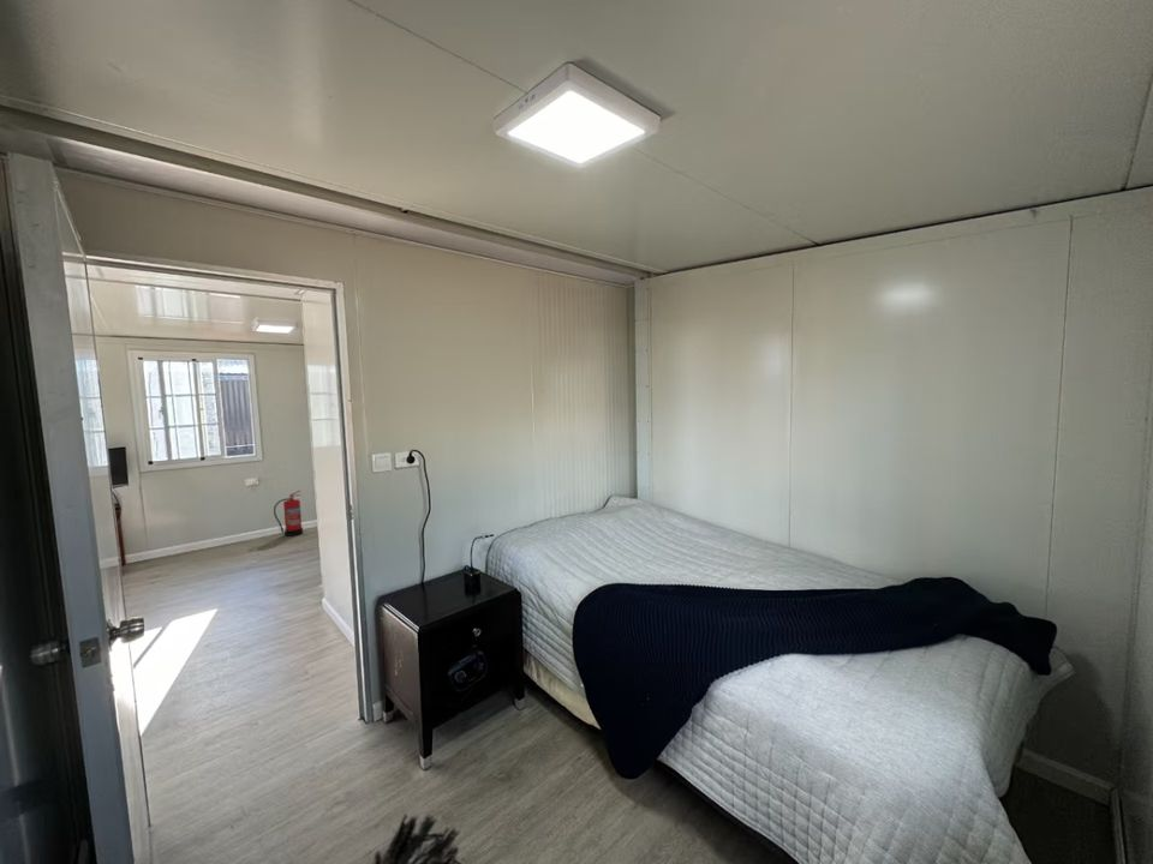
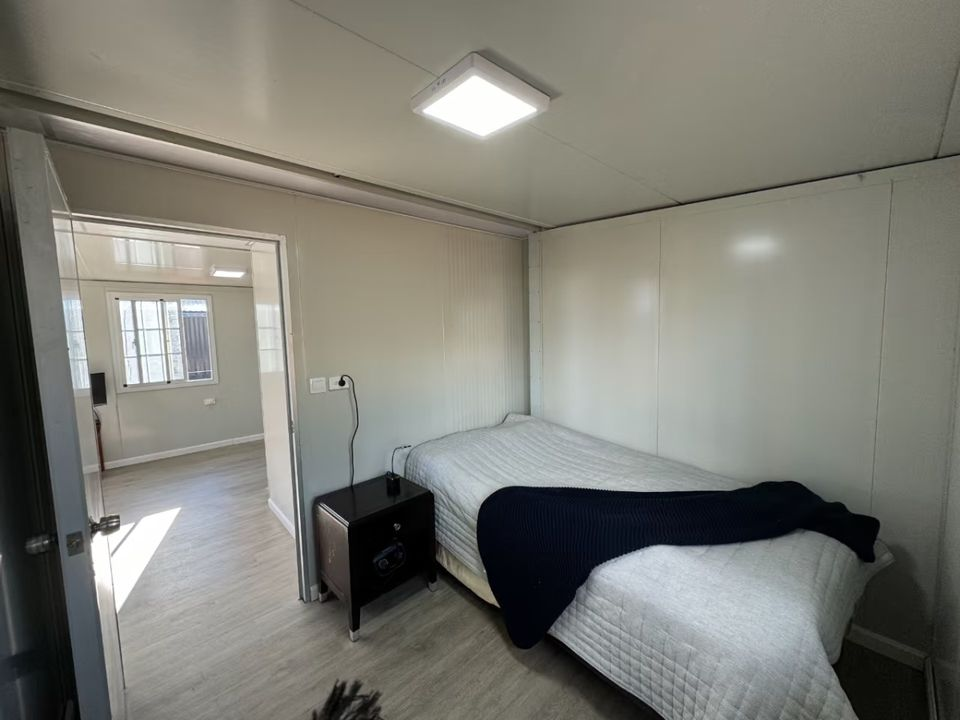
- fire extinguisher (287, 514)
